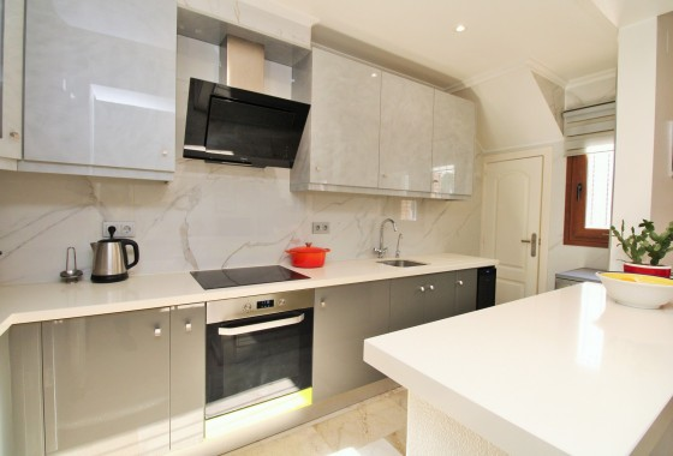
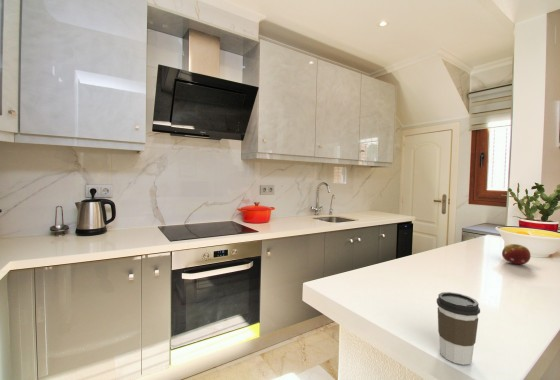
+ coffee cup (456, 327)
+ fruit (515, 254)
